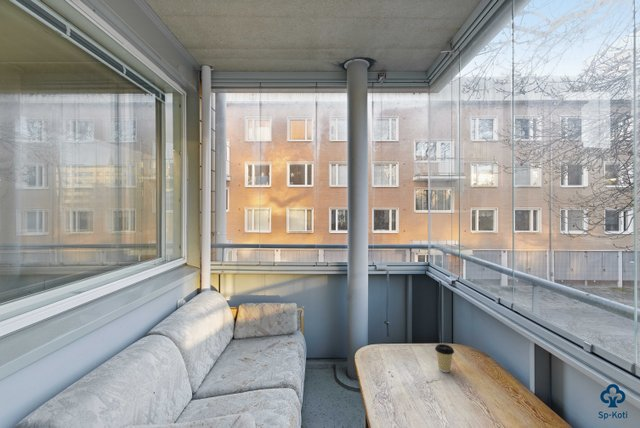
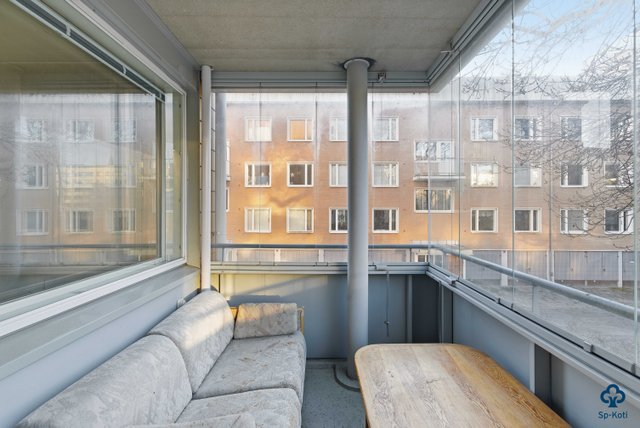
- coffee cup (444, 358)
